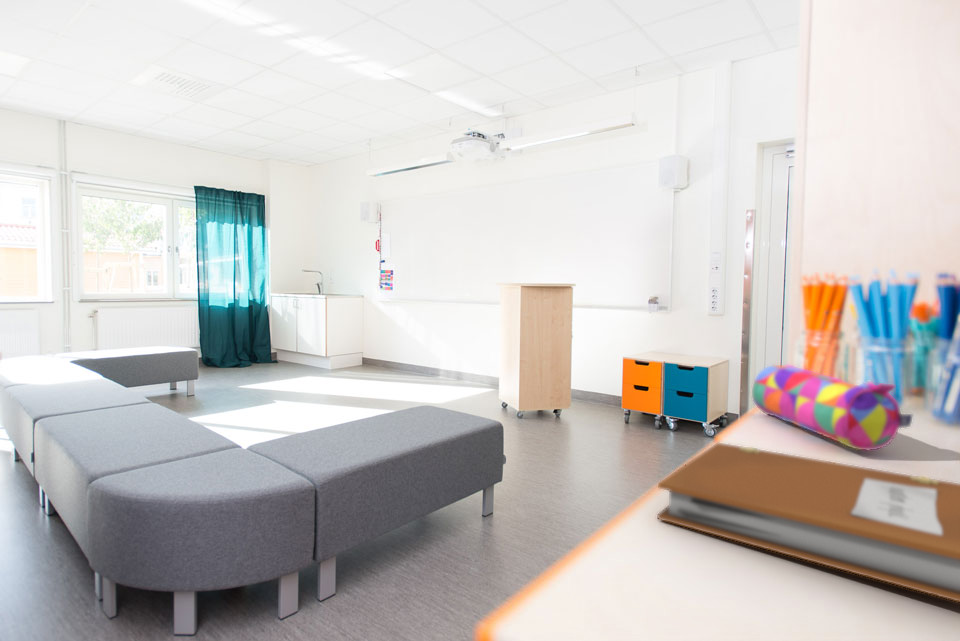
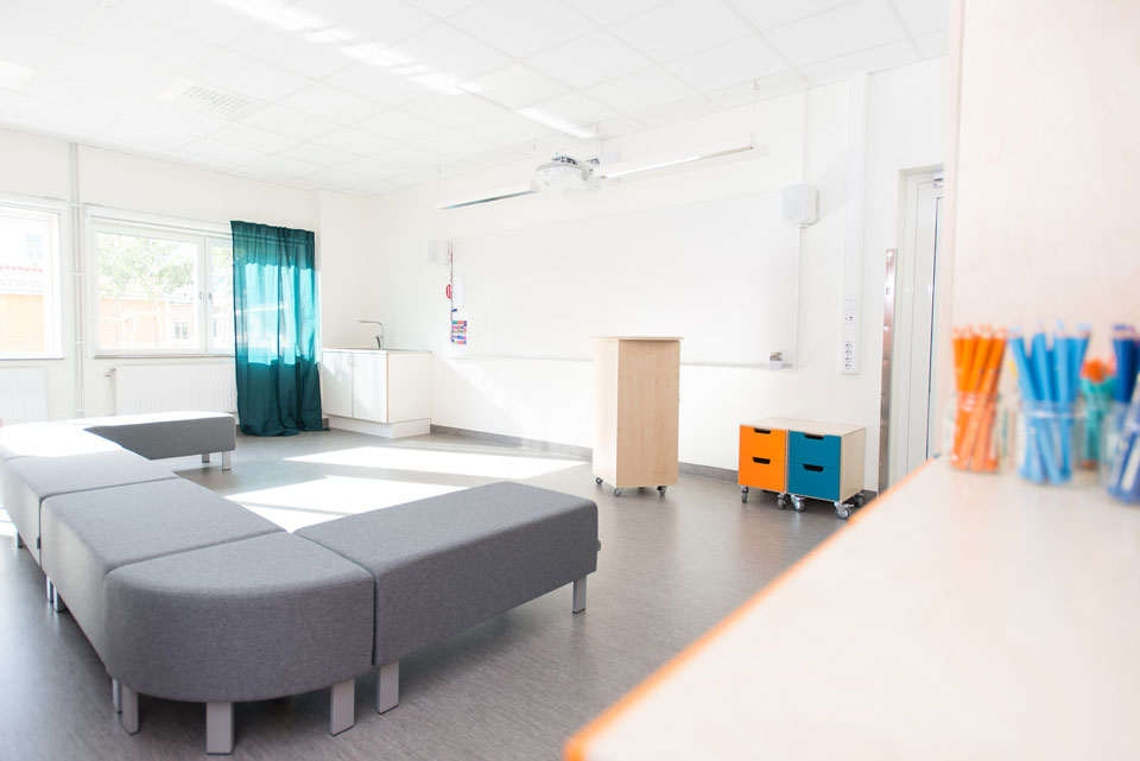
- notebook (827, 502)
- pencil case (820, 401)
